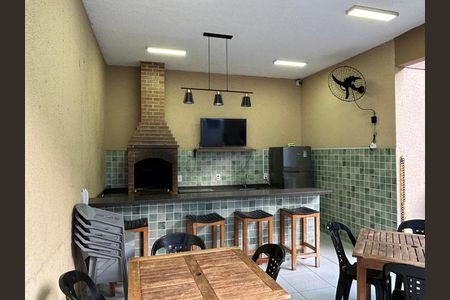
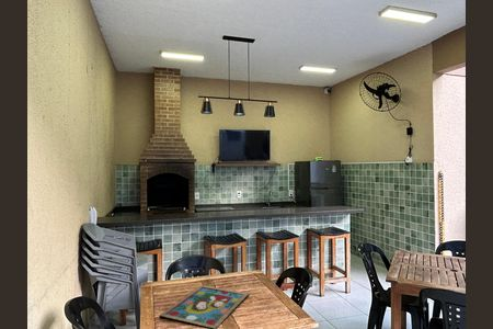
+ framed painting (207, 304)
